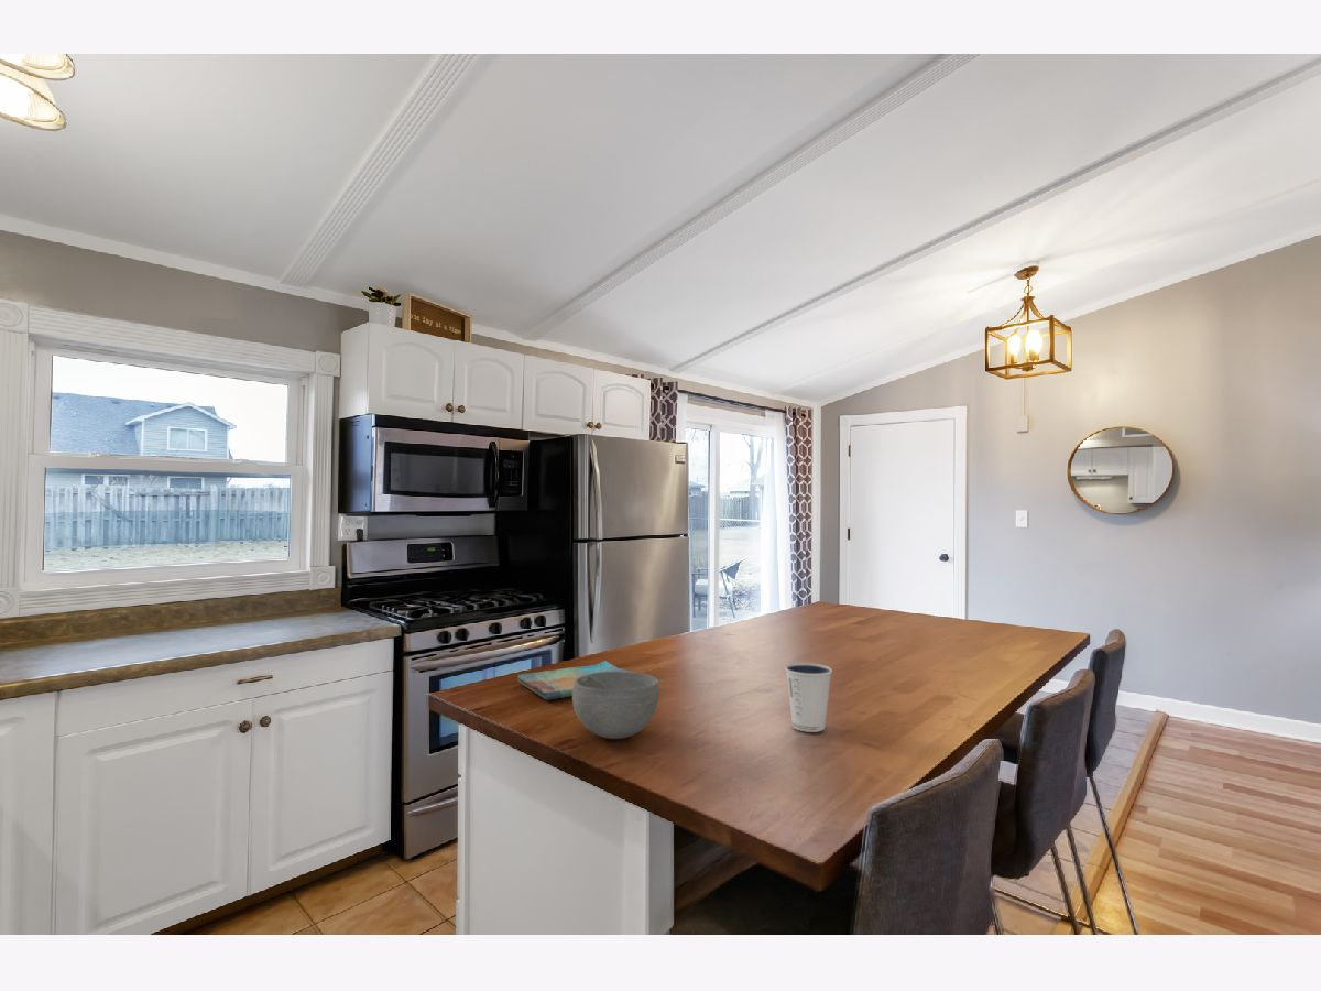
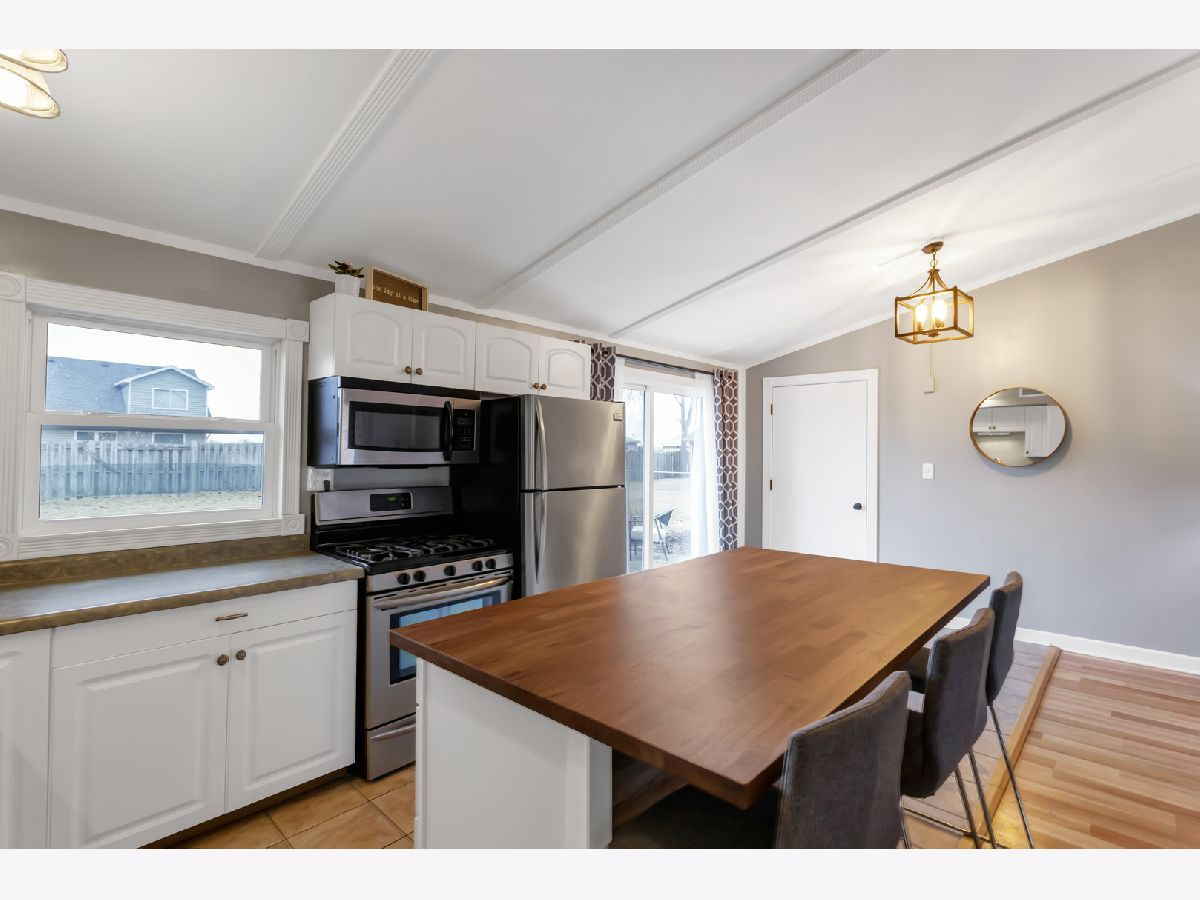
- bowl (615, 706)
- dish towel (579, 676)
- dixie cup (808, 697)
